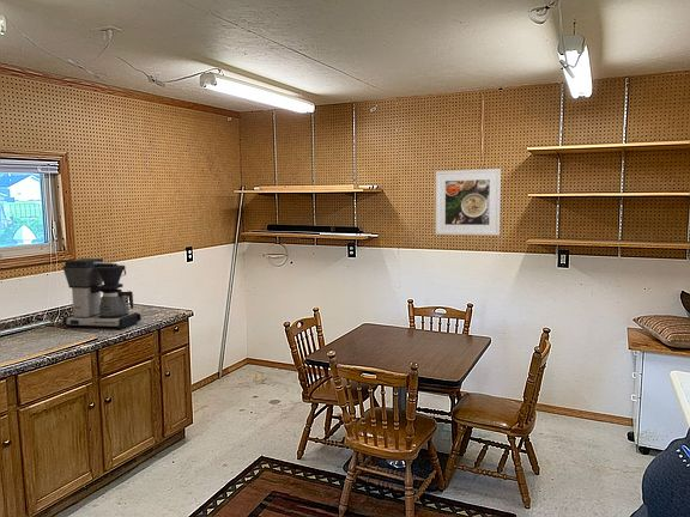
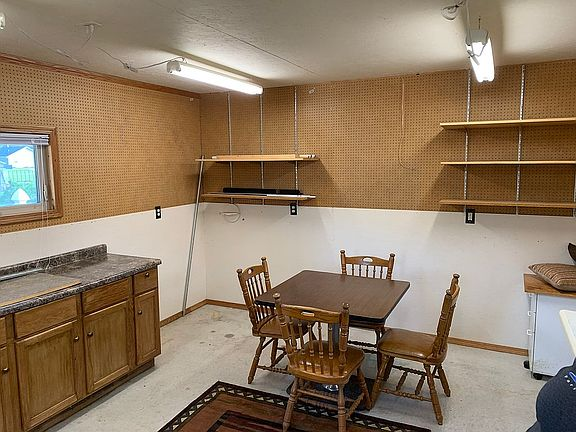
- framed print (466, 202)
- coffee maker (101, 291)
